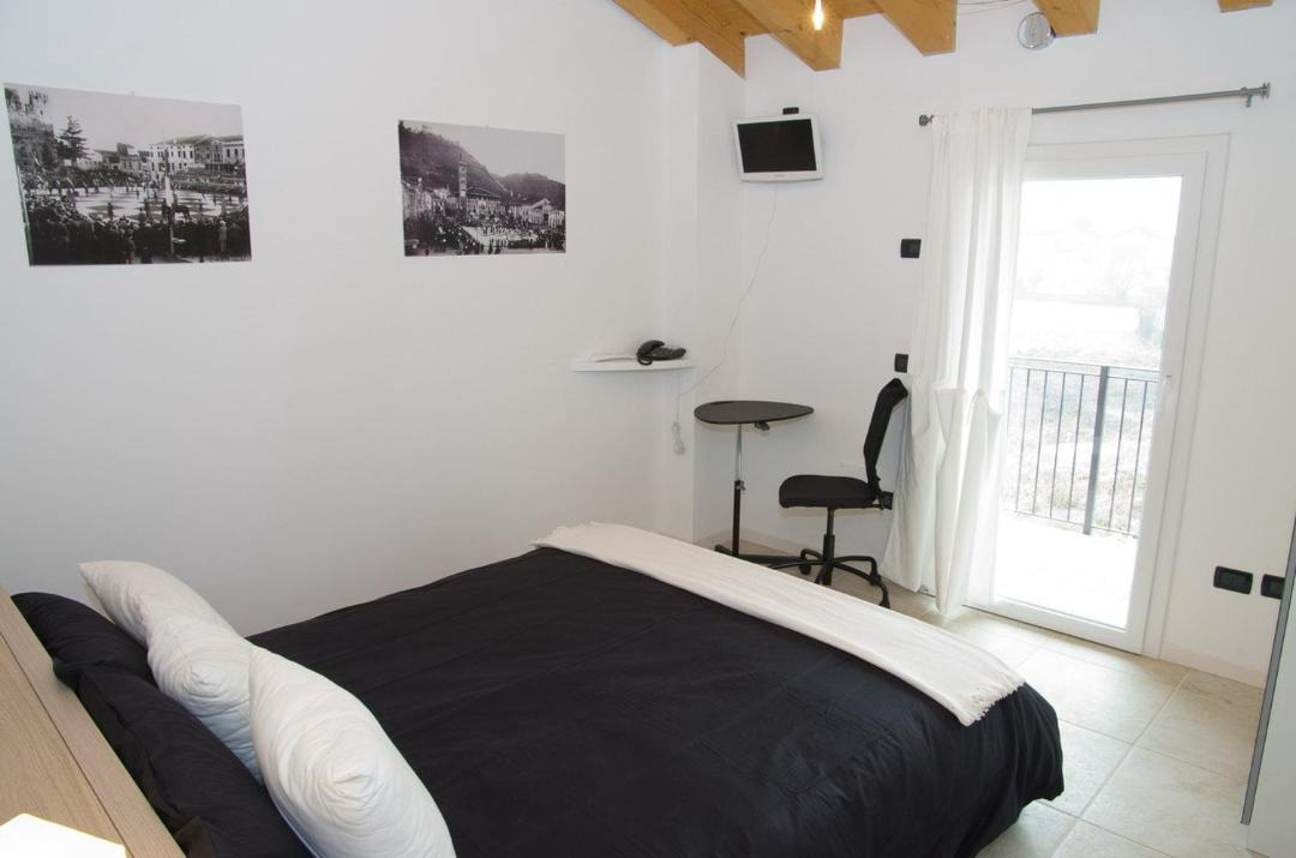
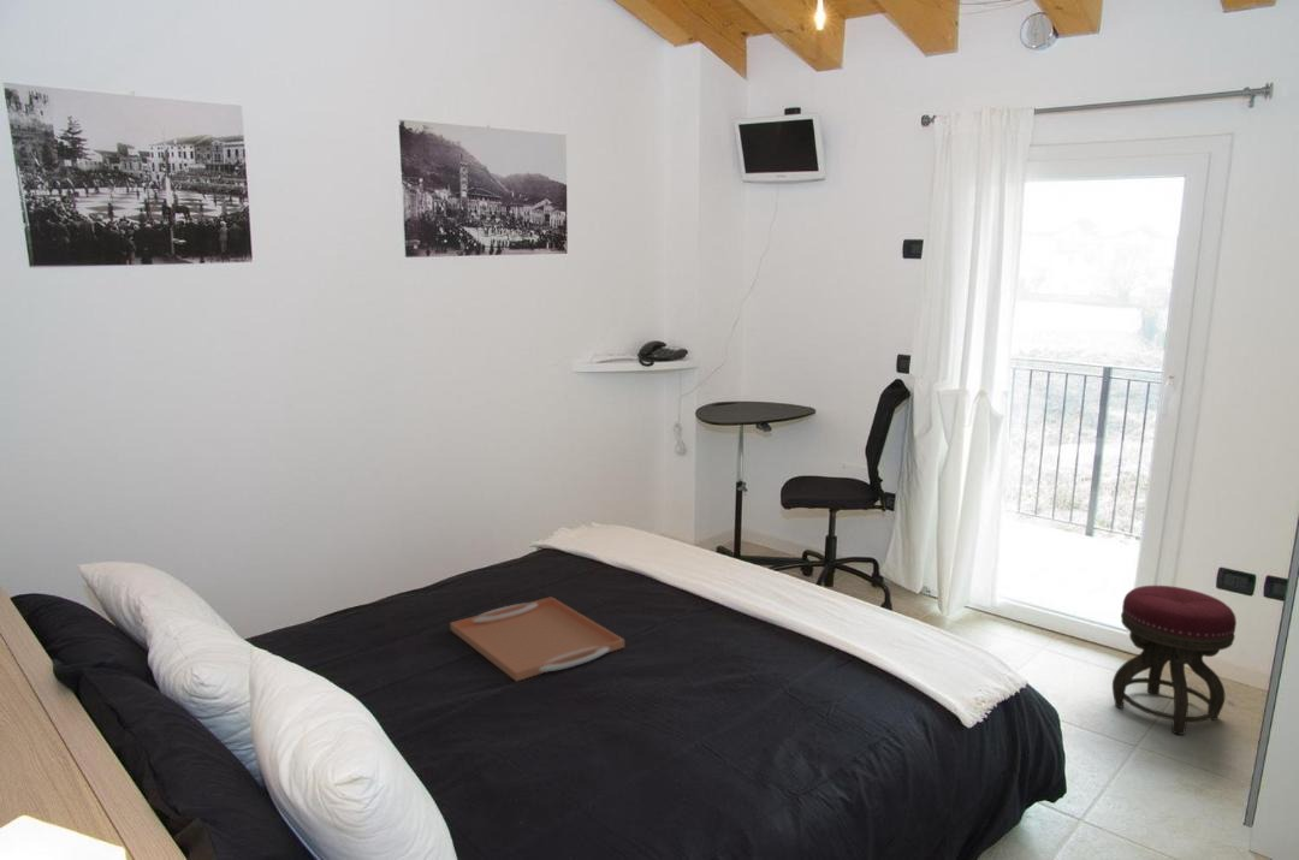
+ serving tray (535, 634)
+ stool (1172, 654)
